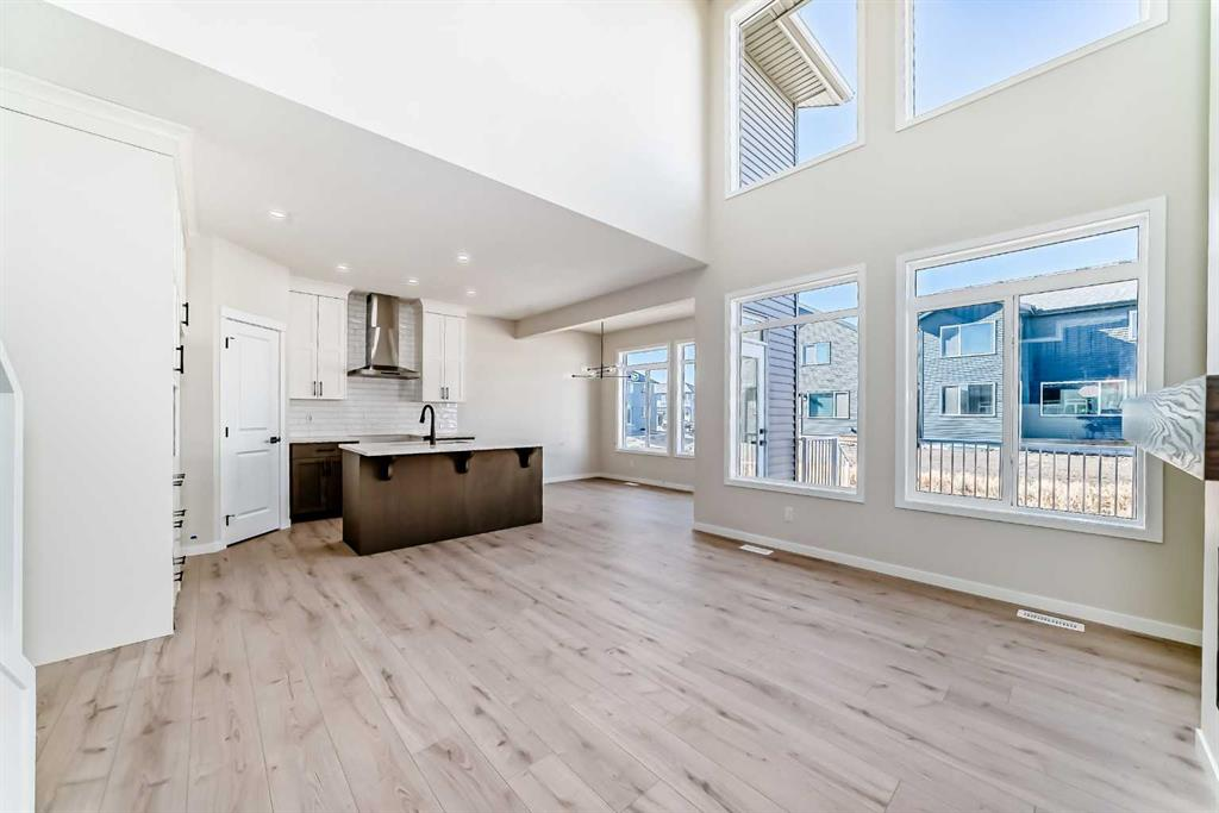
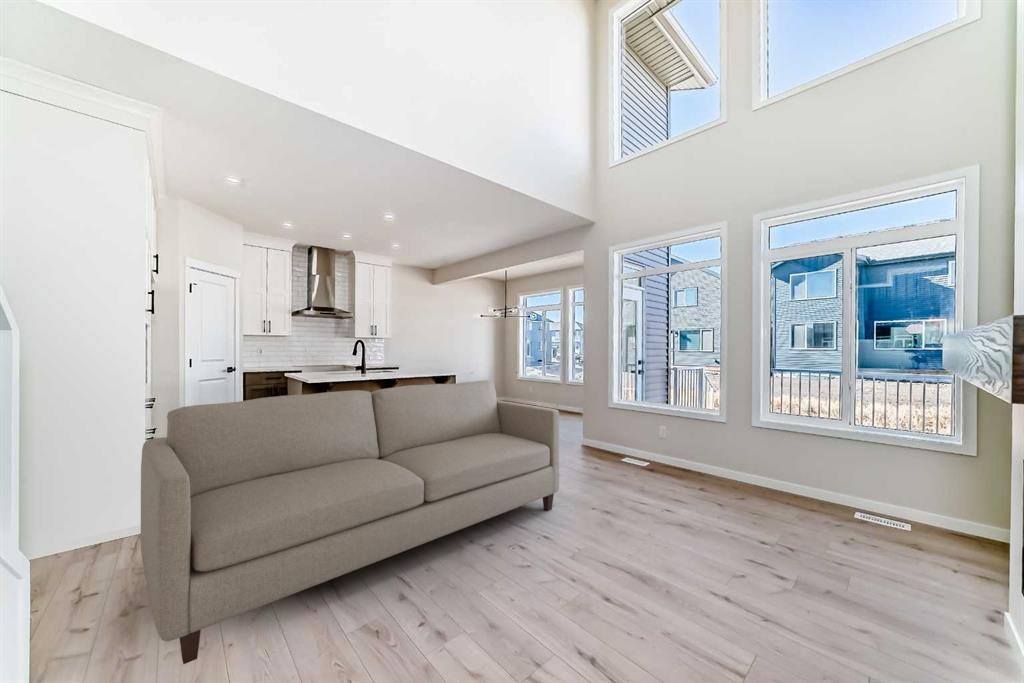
+ sofa (390, 464)
